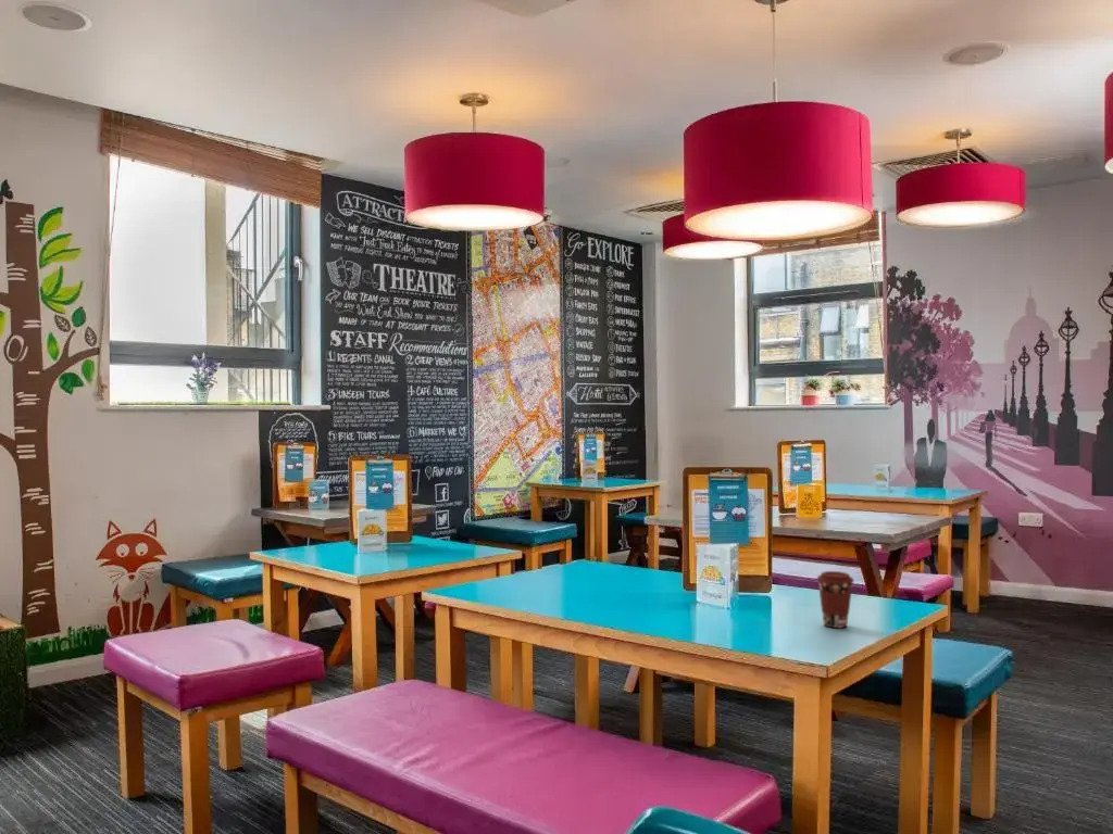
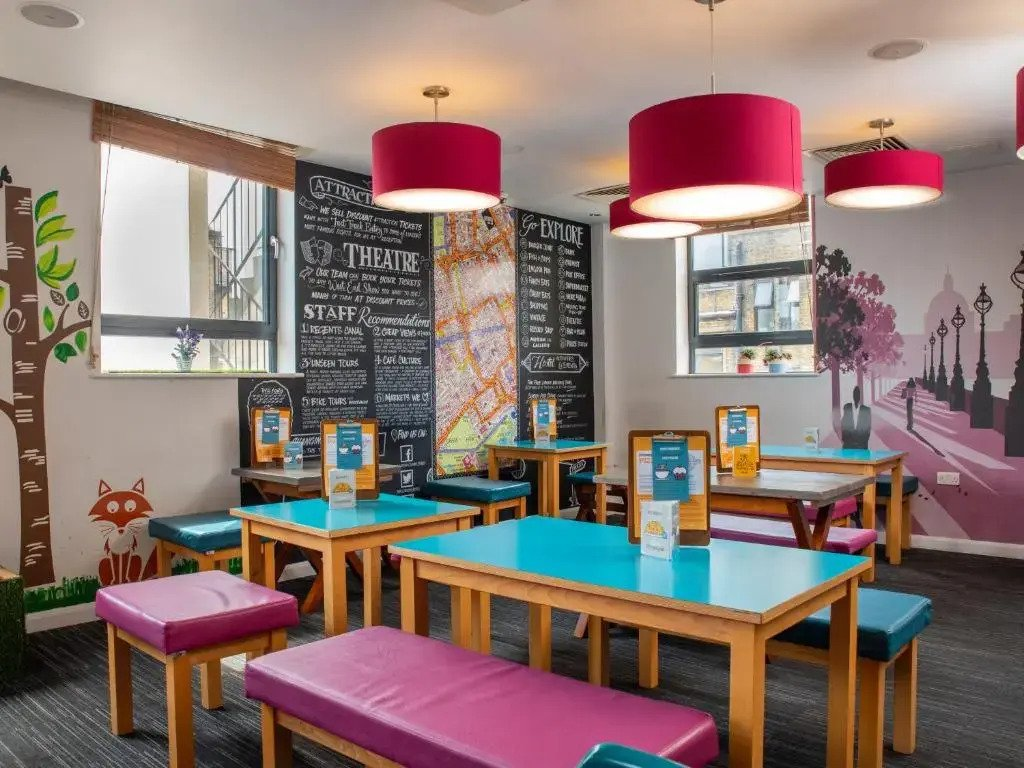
- coffee cup (835, 599)
